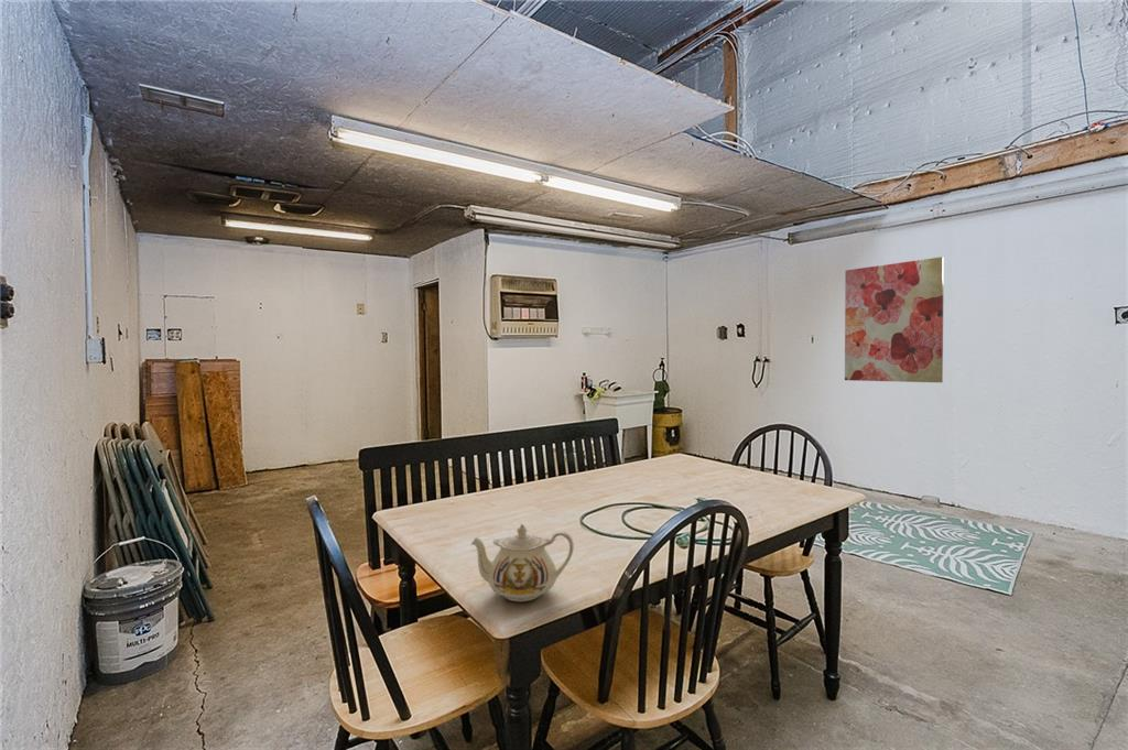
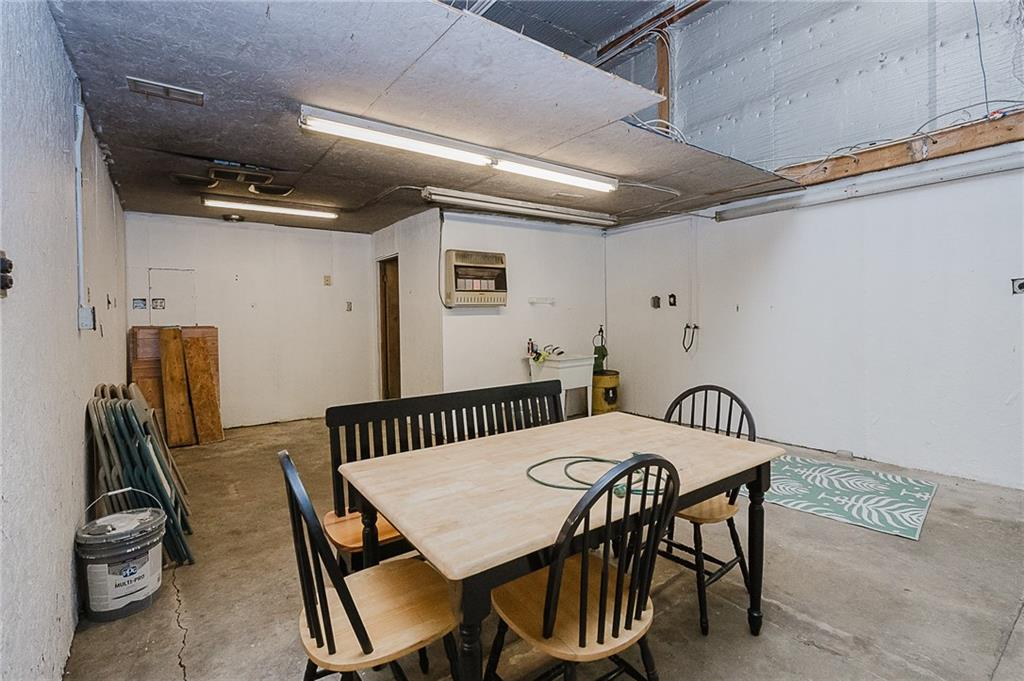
- teapot (522, 558)
- wall art (890, 323)
